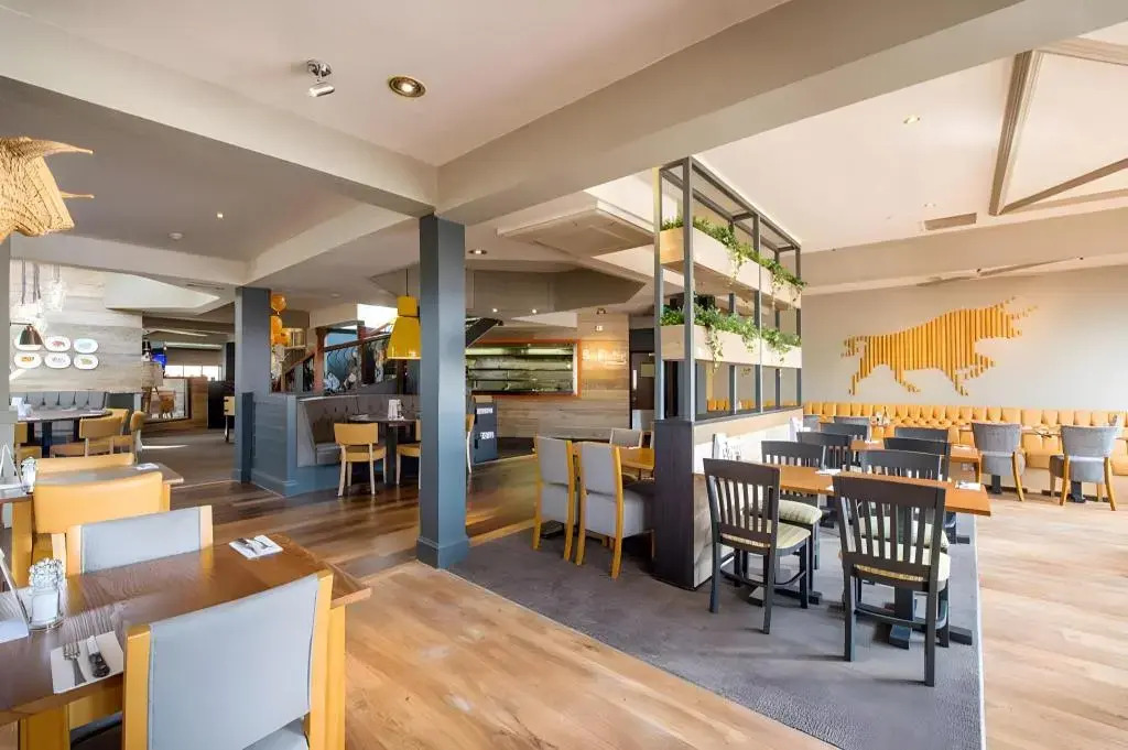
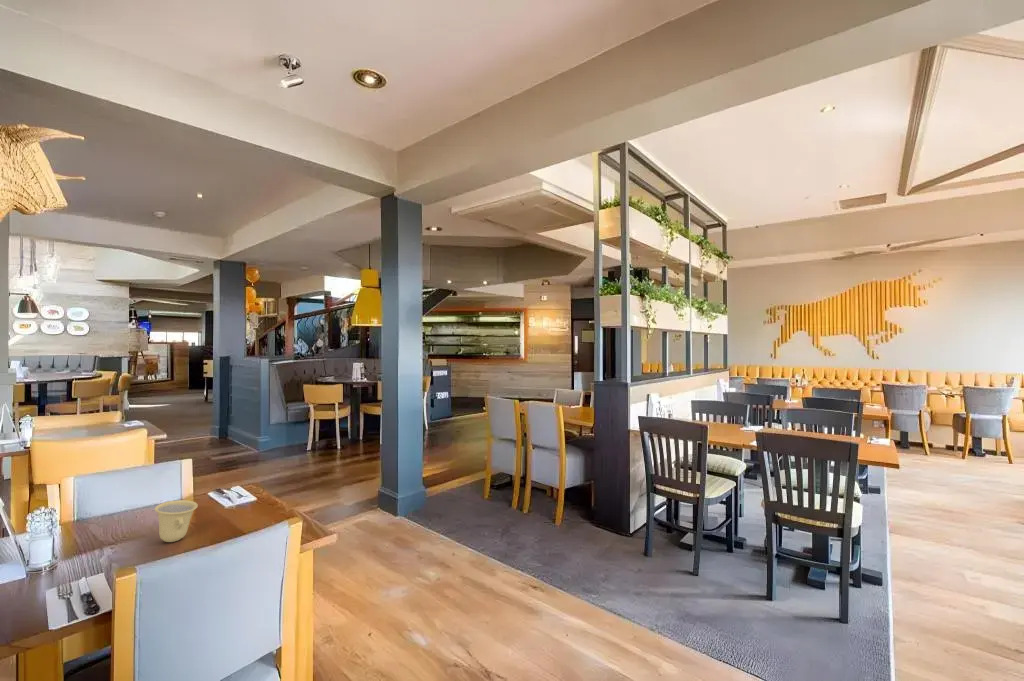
+ cup (176, 521)
